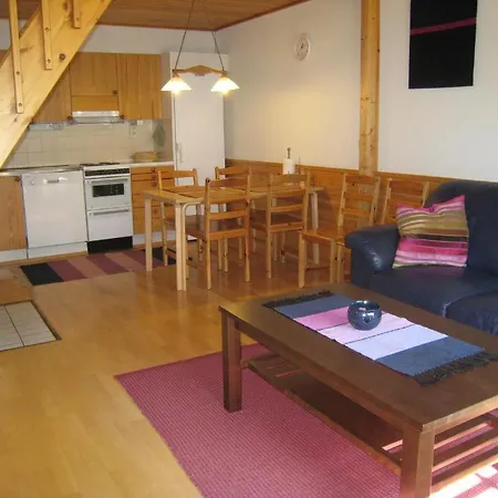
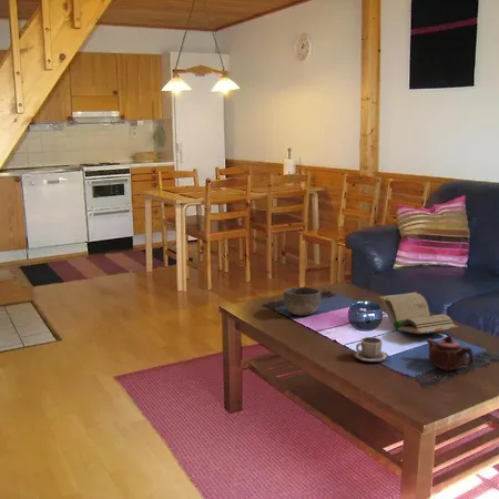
+ book (417, 314)
+ cup (370, 348)
+ bowl (302, 302)
+ teapot (449, 350)
